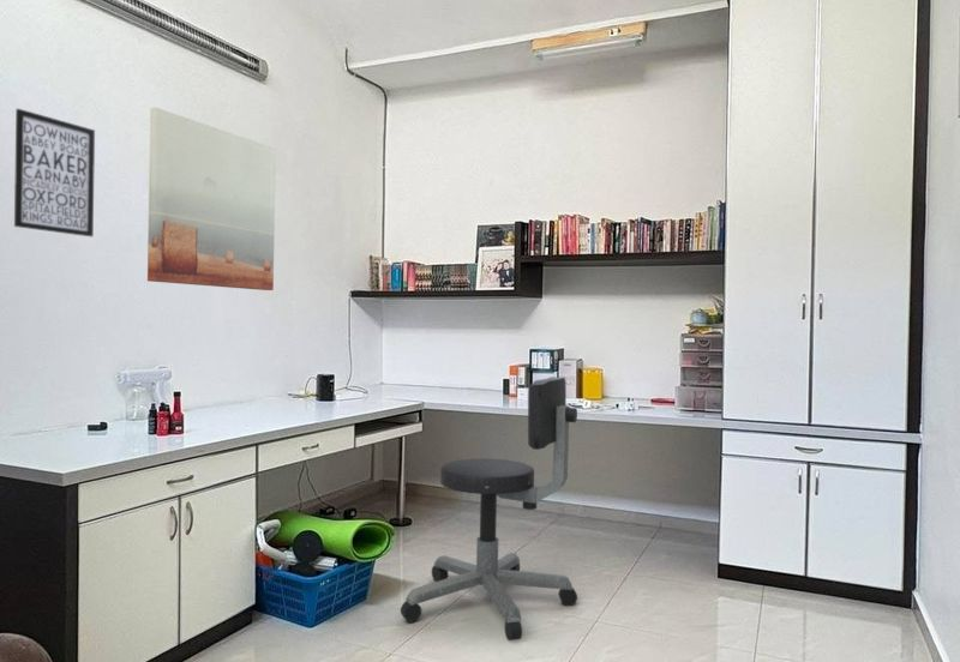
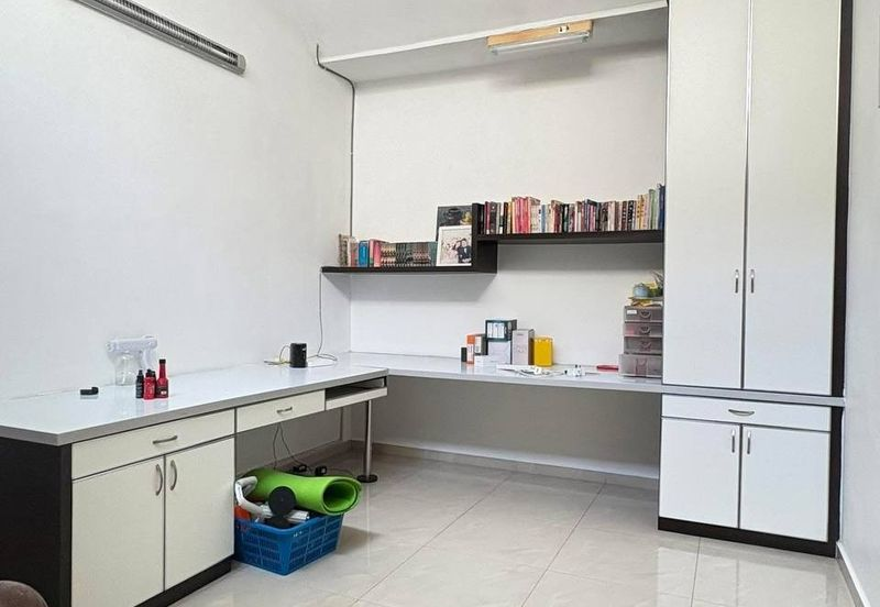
- wall art (217, 207)
- wall art (56, 175)
- office chair (494, 488)
